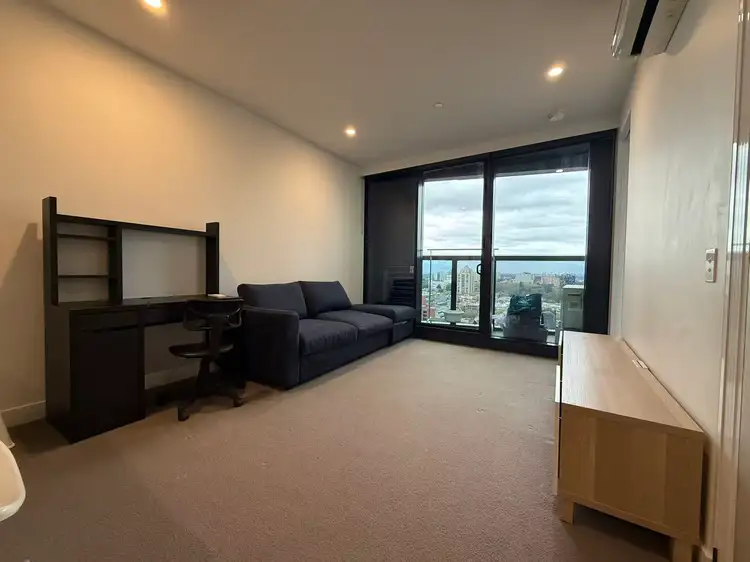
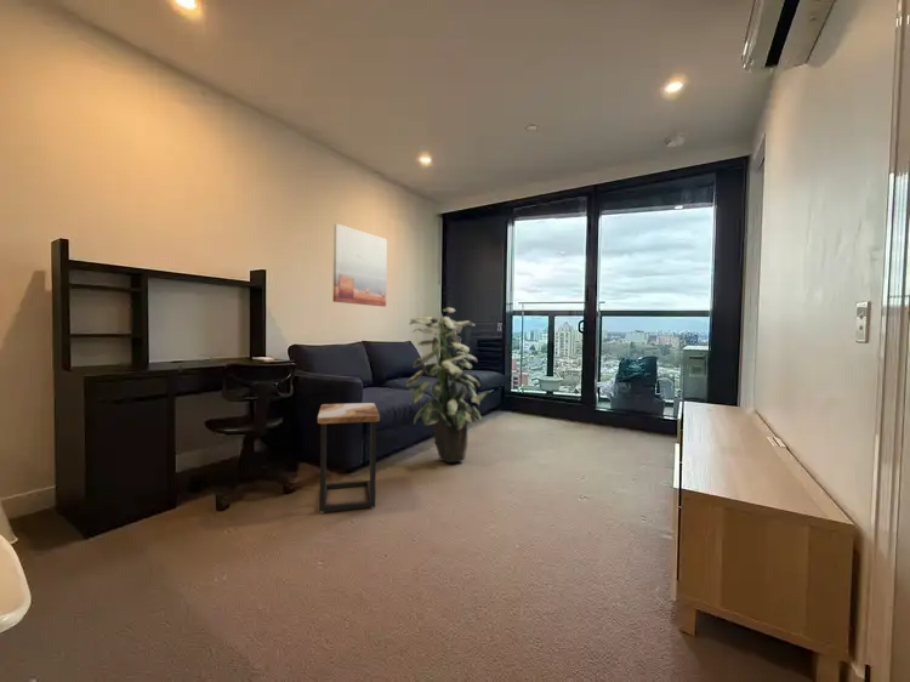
+ wall art (362, 268)
+ indoor plant (444, 383)
+ side table (325, 454)
